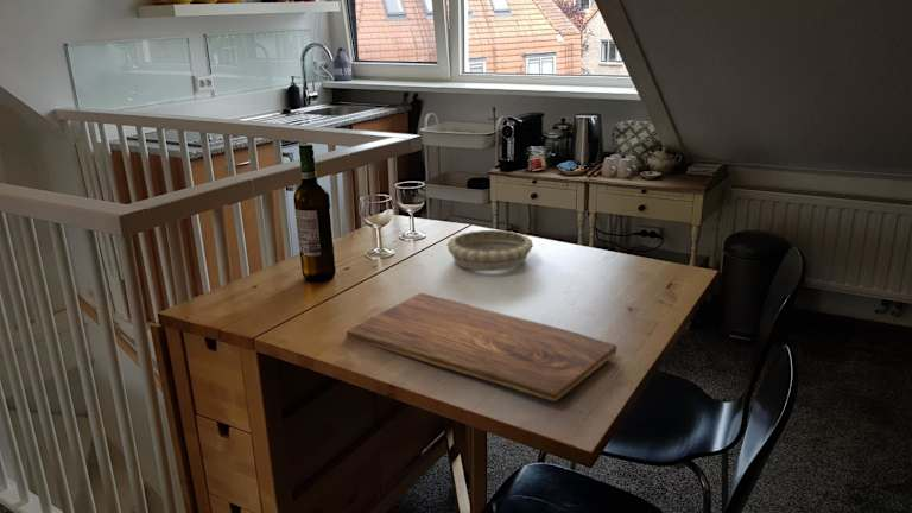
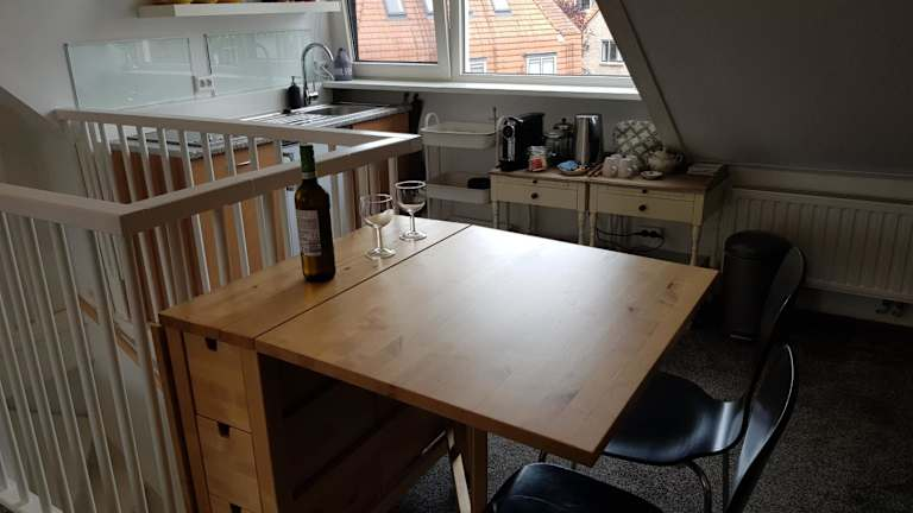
- cutting board (477, 338)
- decorative bowl (489, 251)
